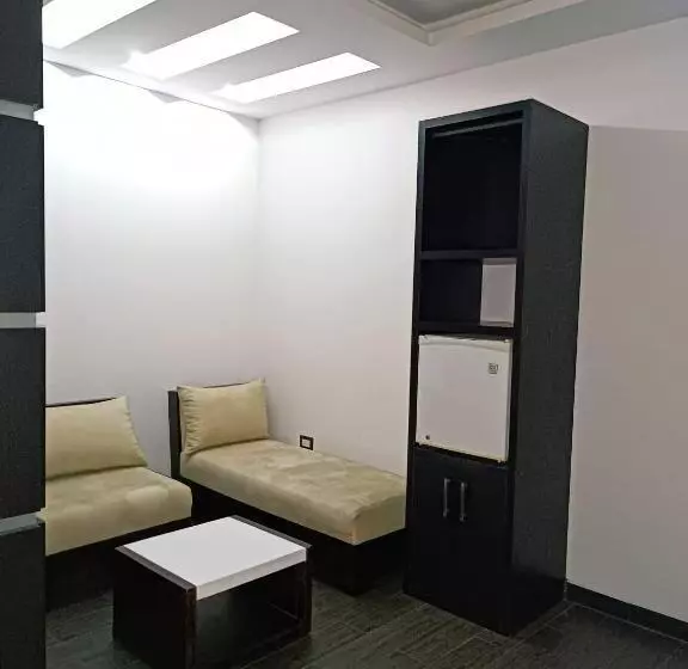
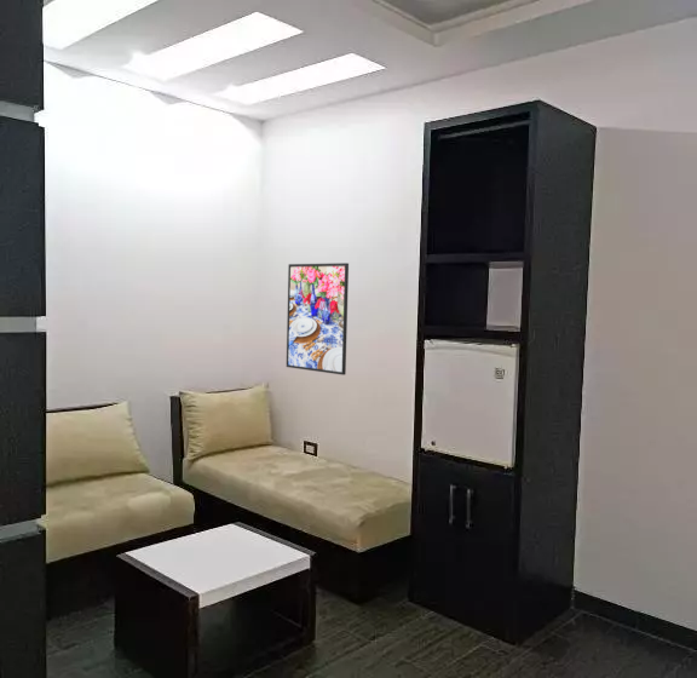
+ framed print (316, 317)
